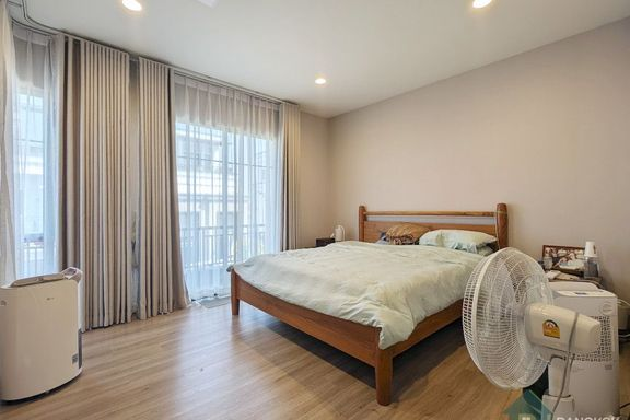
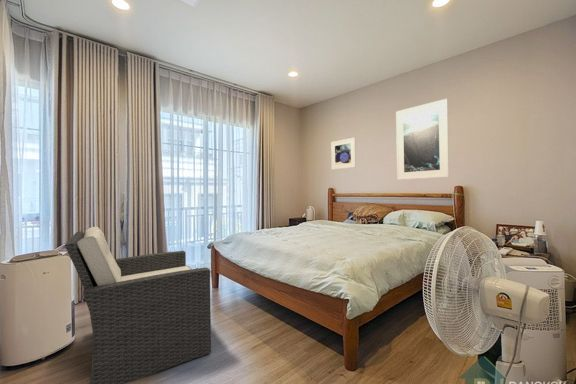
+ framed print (420, 142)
+ armchair (141, 285)
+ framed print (342, 154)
